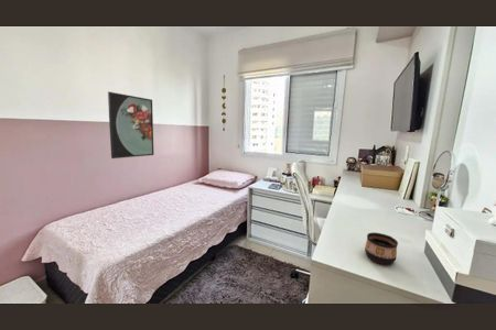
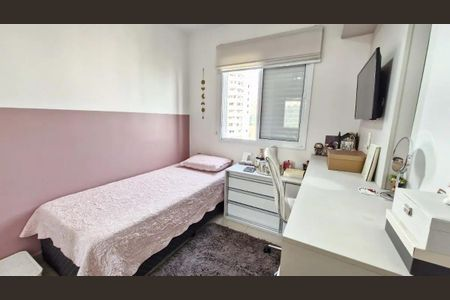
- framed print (132, 127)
- cup (381, 249)
